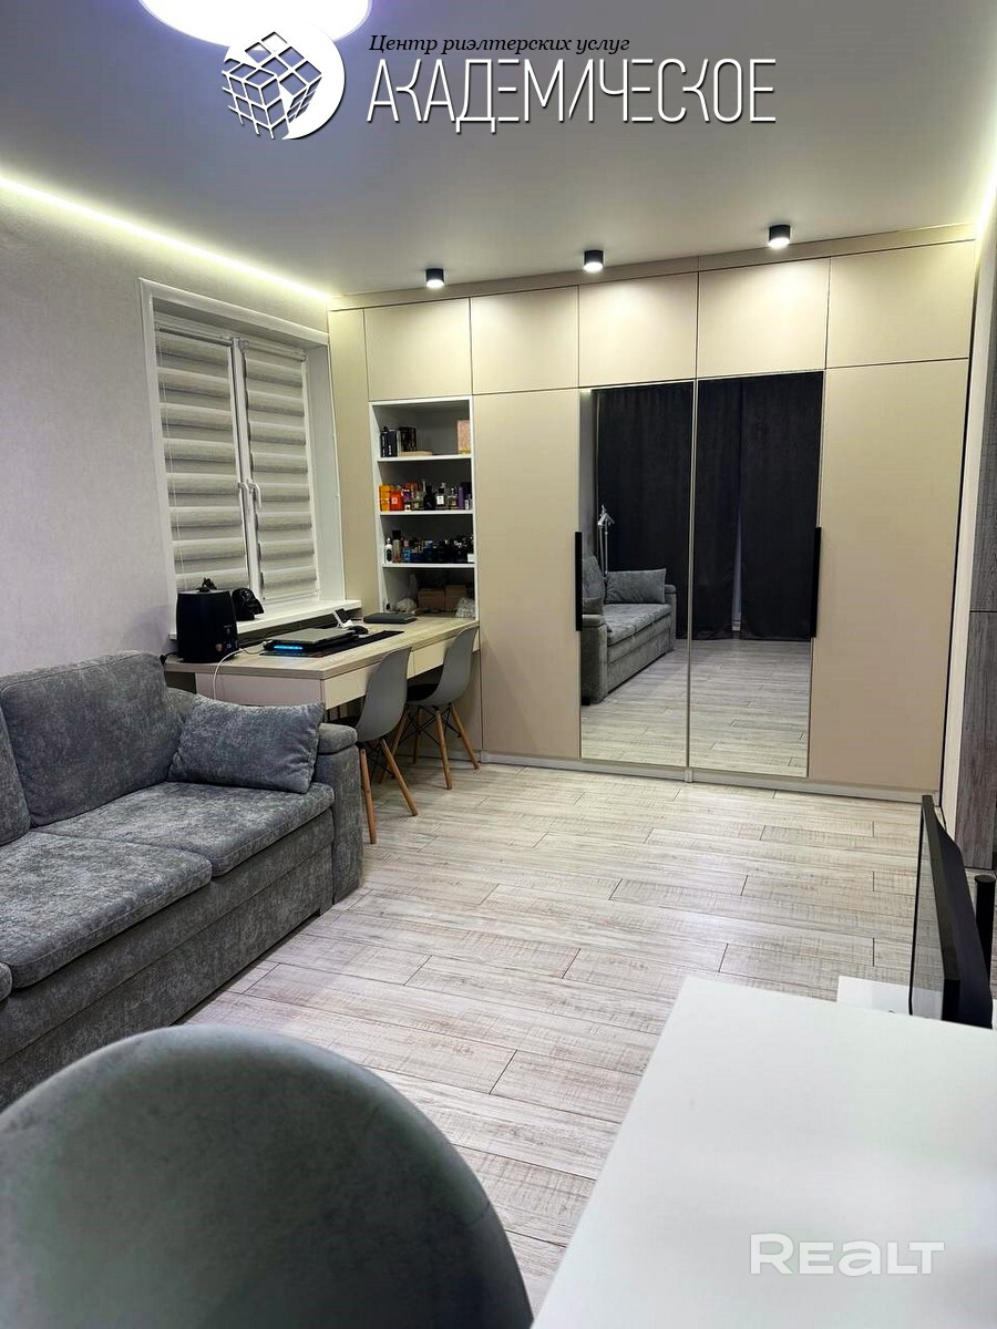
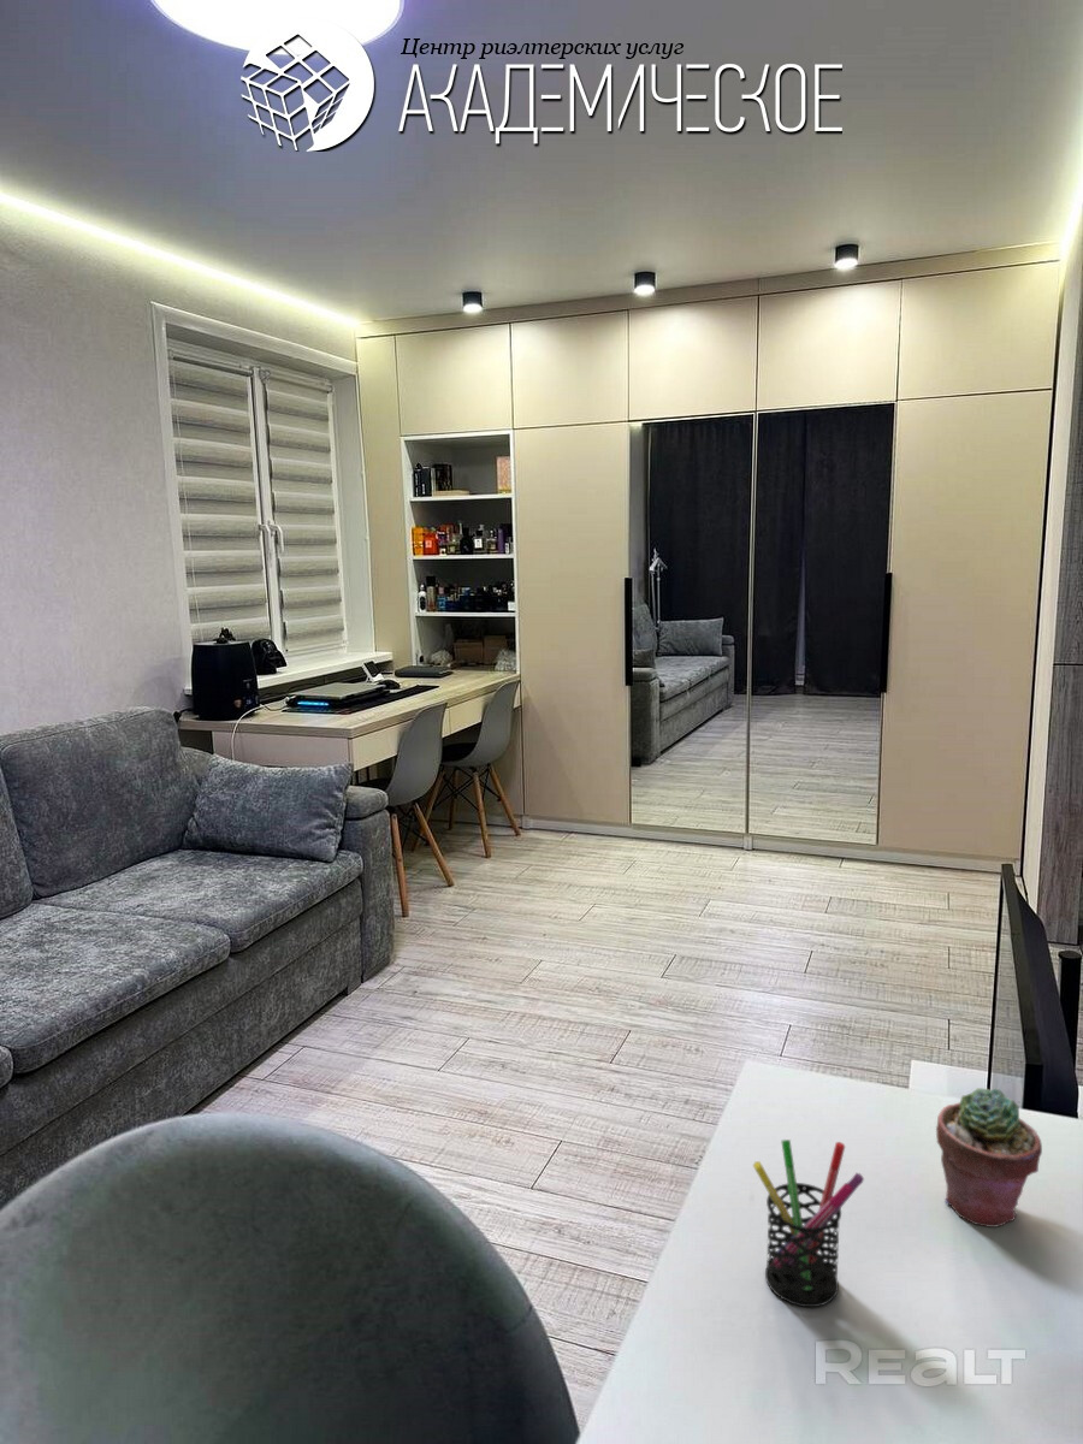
+ pen holder (804, 1208)
+ potted succulent (986, 1150)
